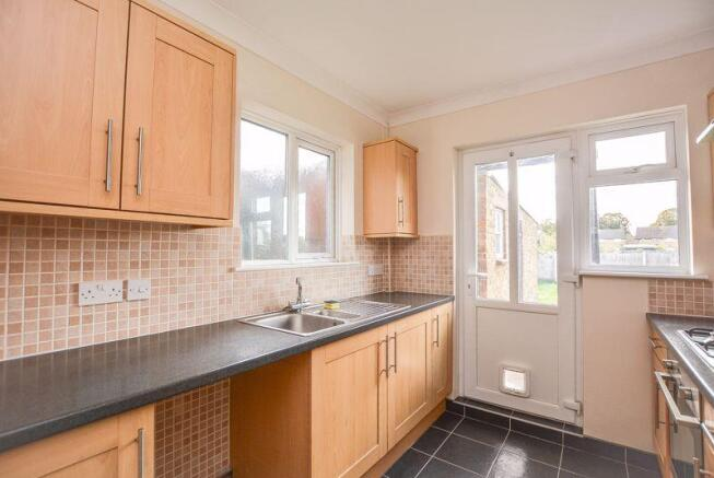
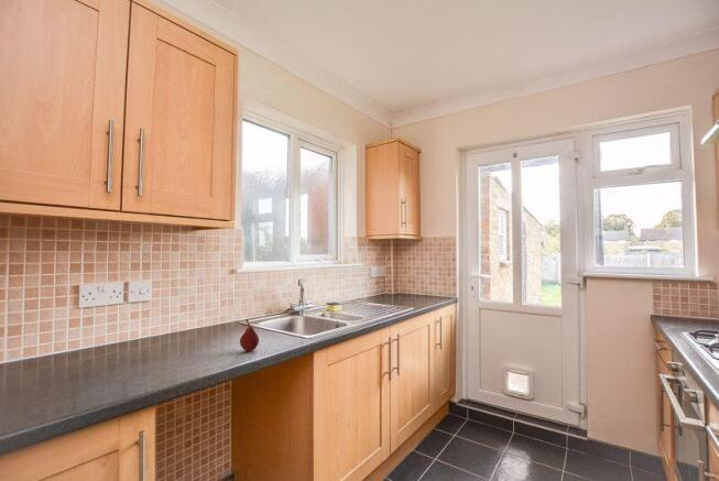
+ fruit (249, 334)
